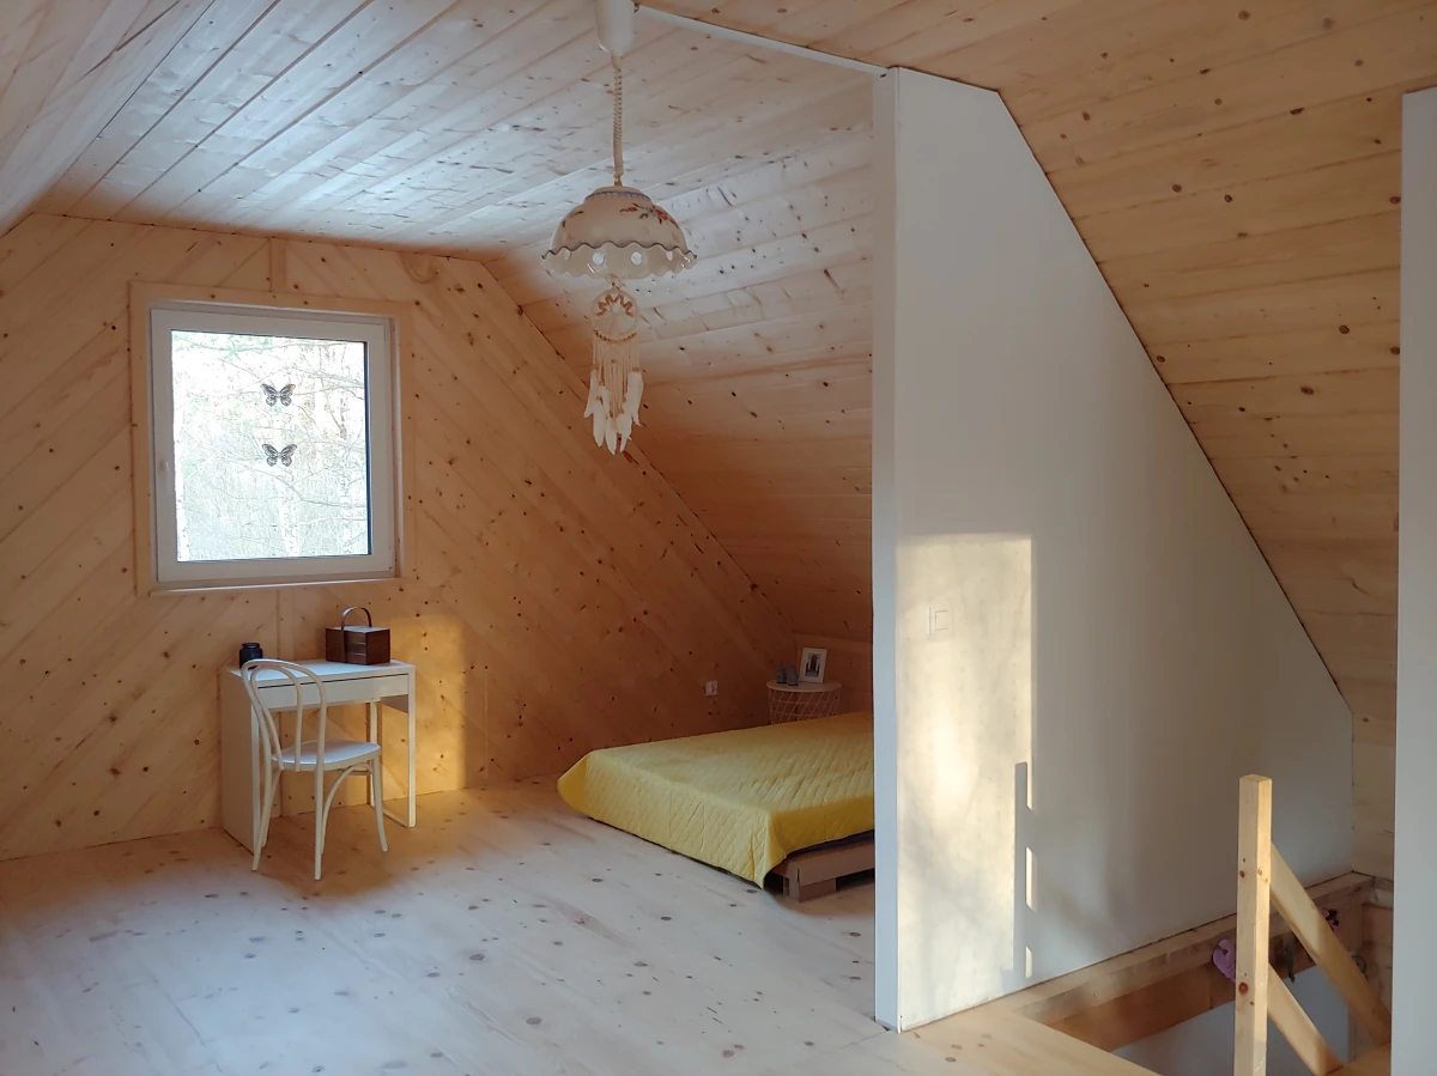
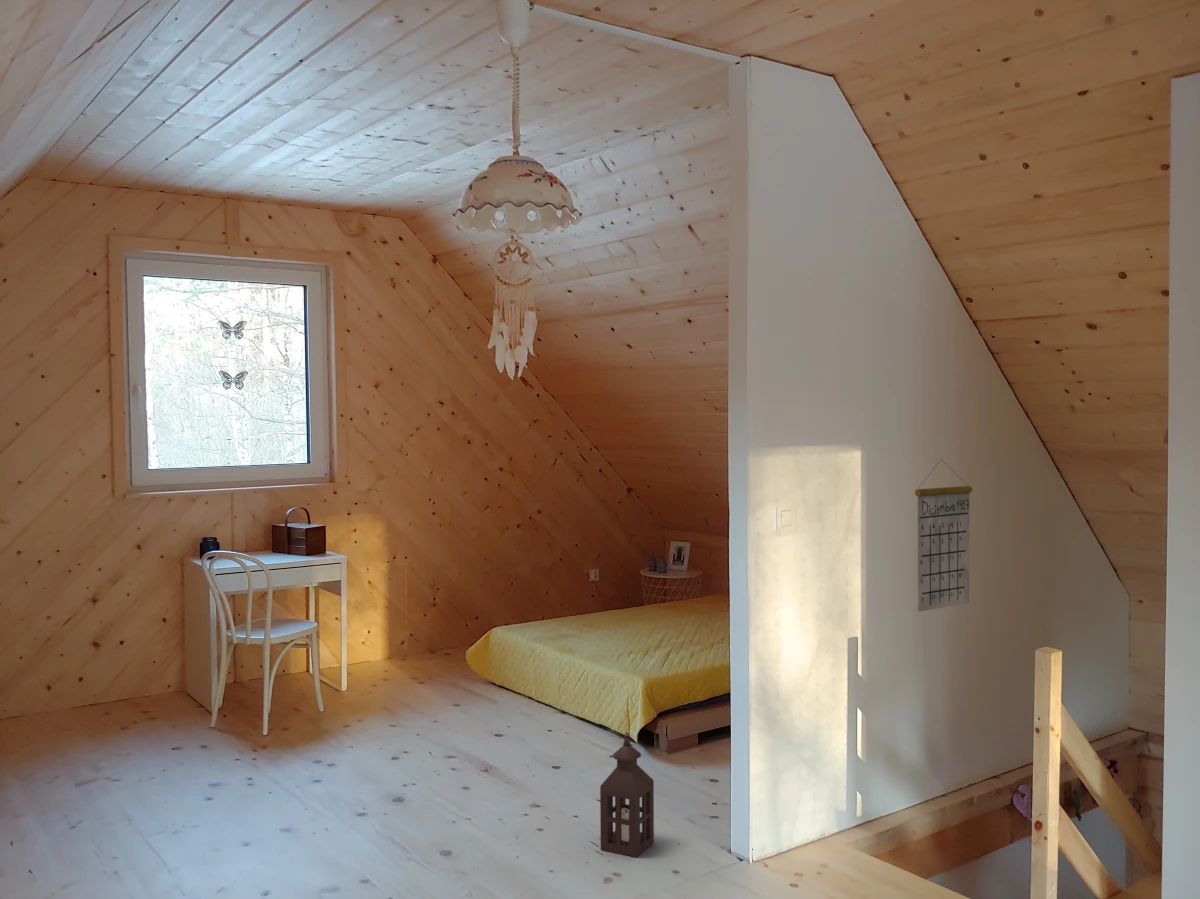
+ lantern (627, 789)
+ calendar (943, 533)
